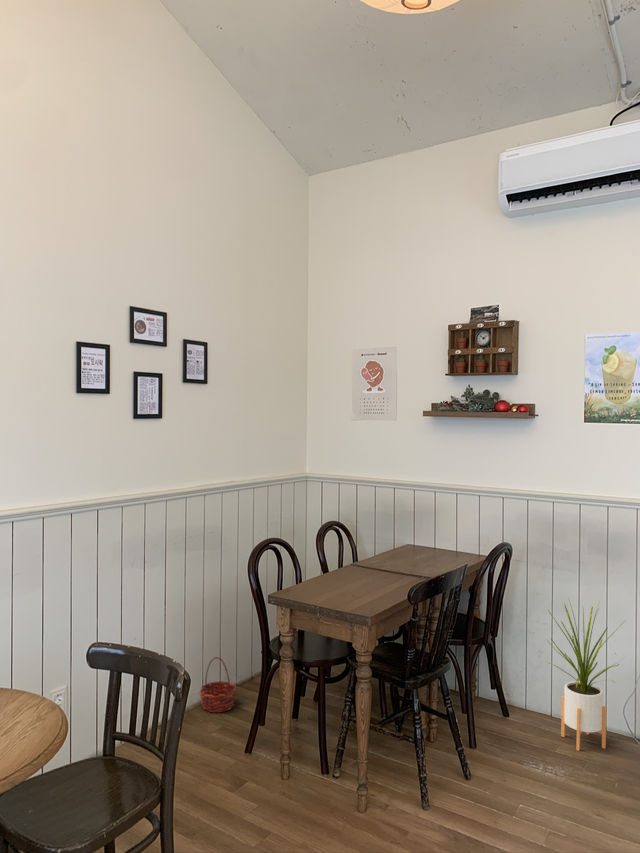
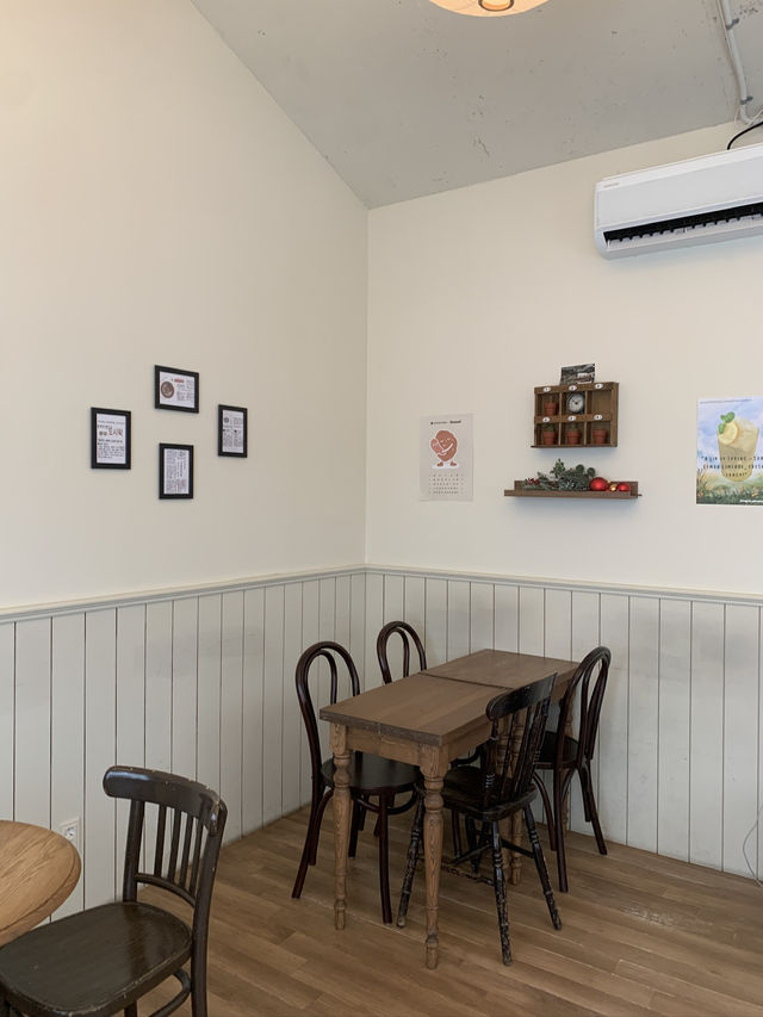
- basket (218, 682)
- house plant (585, 671)
